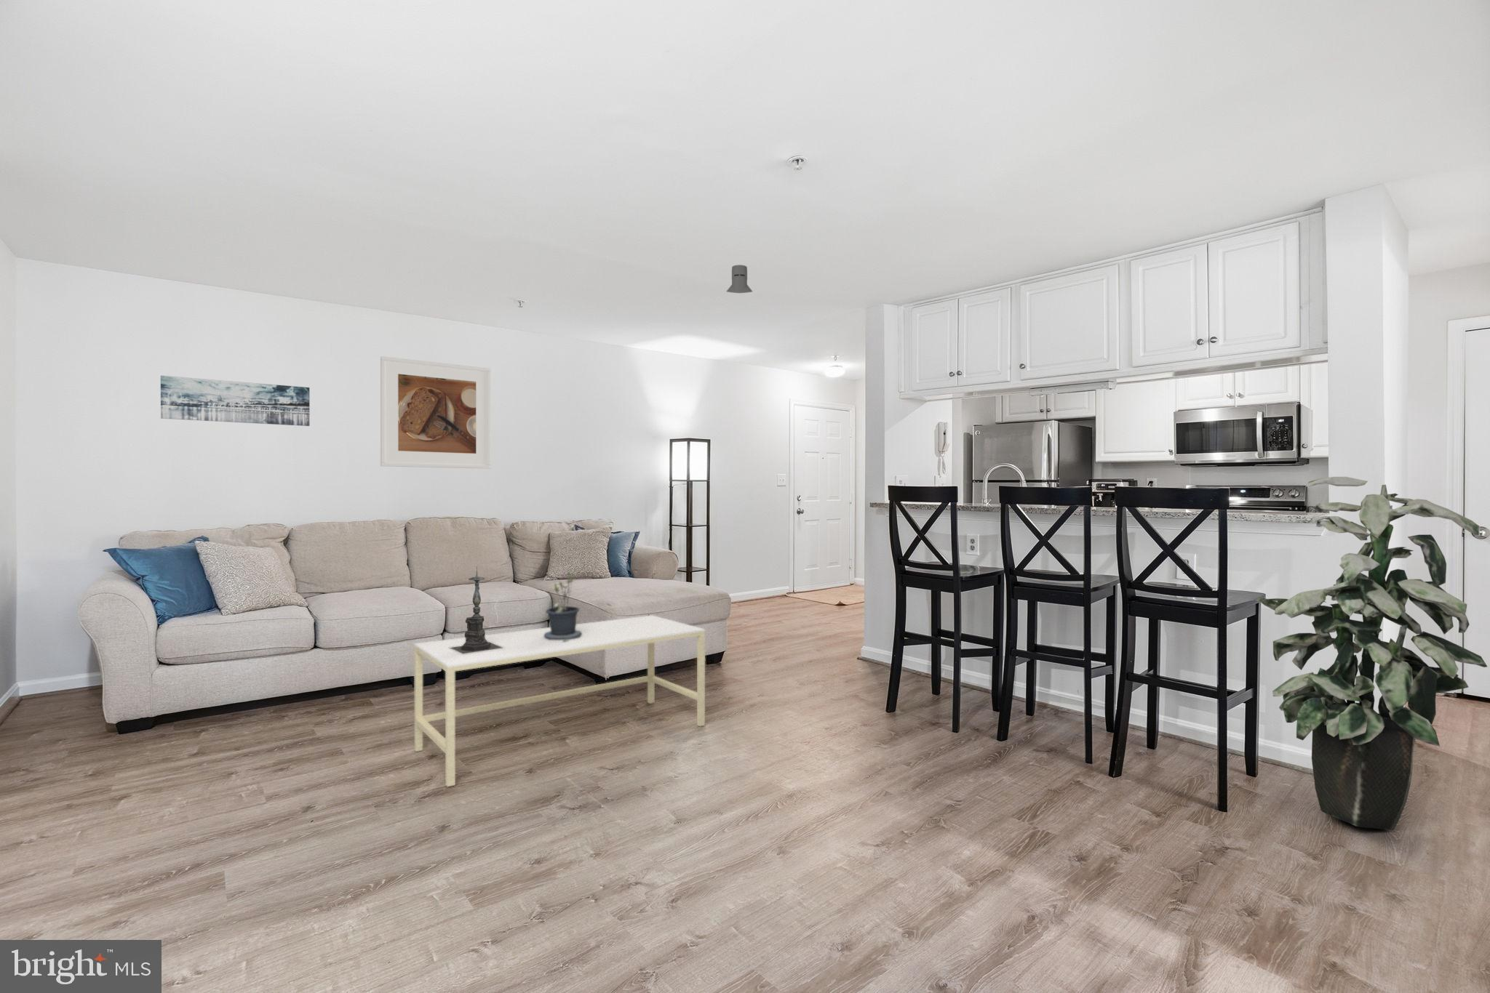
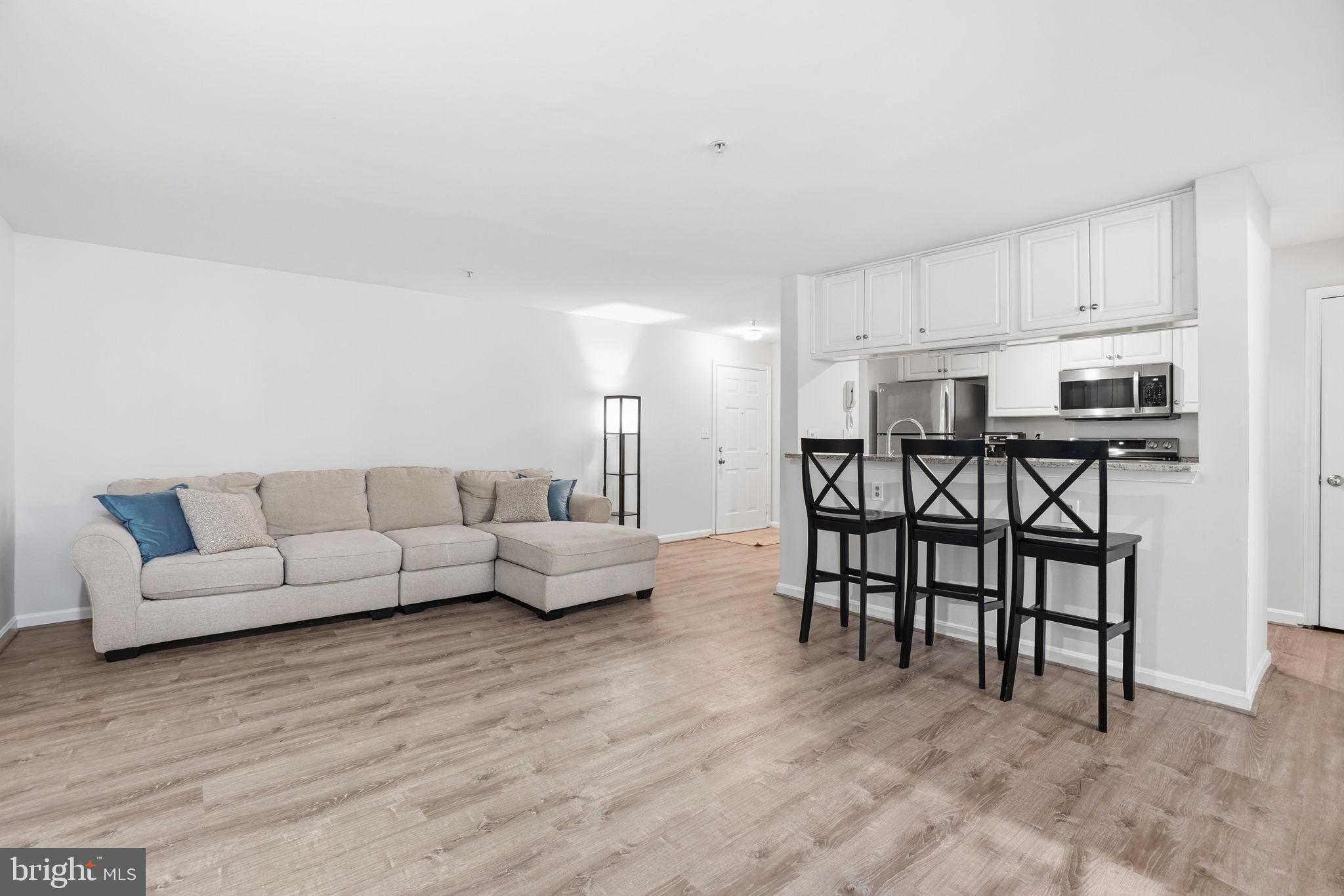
- indoor plant (1359, 646)
- knight helmet (739, 281)
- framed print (438, 416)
- wall art (238, 402)
- potted plant (562, 603)
- candle holder (477, 606)
- coffee table (567, 689)
